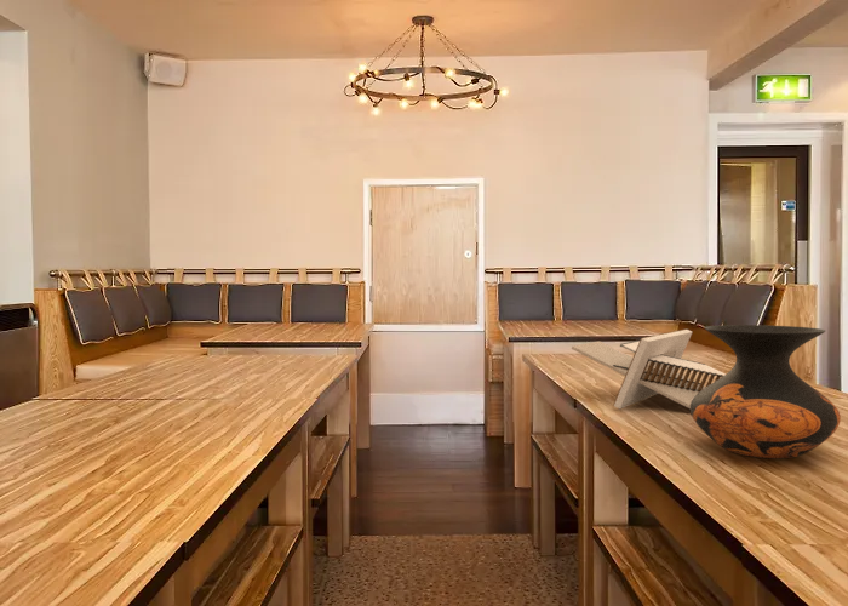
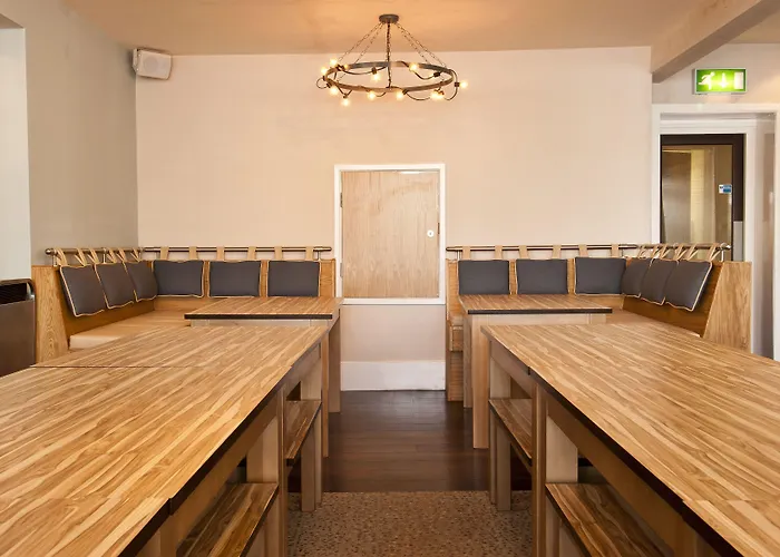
- architectural model (652, 366)
- vase (762, 389)
